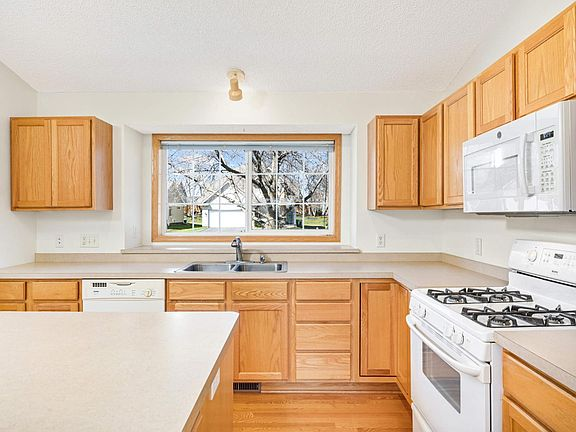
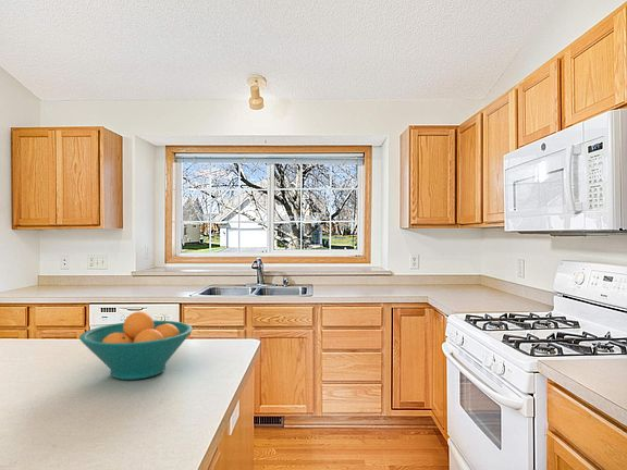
+ fruit bowl (138, 342)
